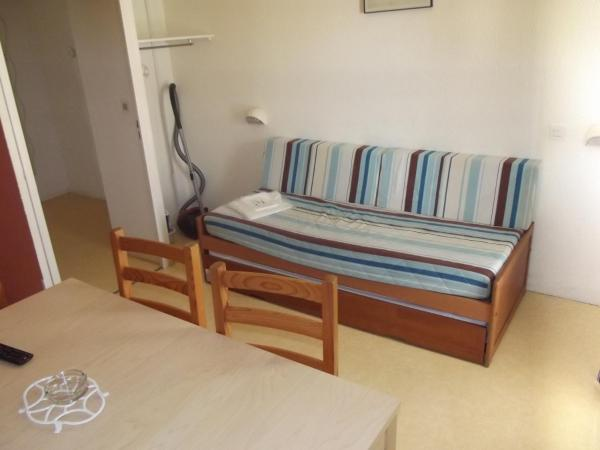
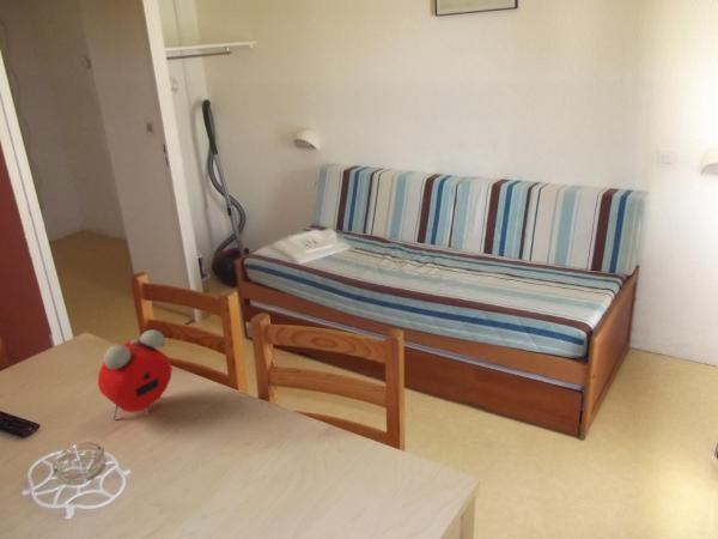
+ alarm clock (136, 375)
